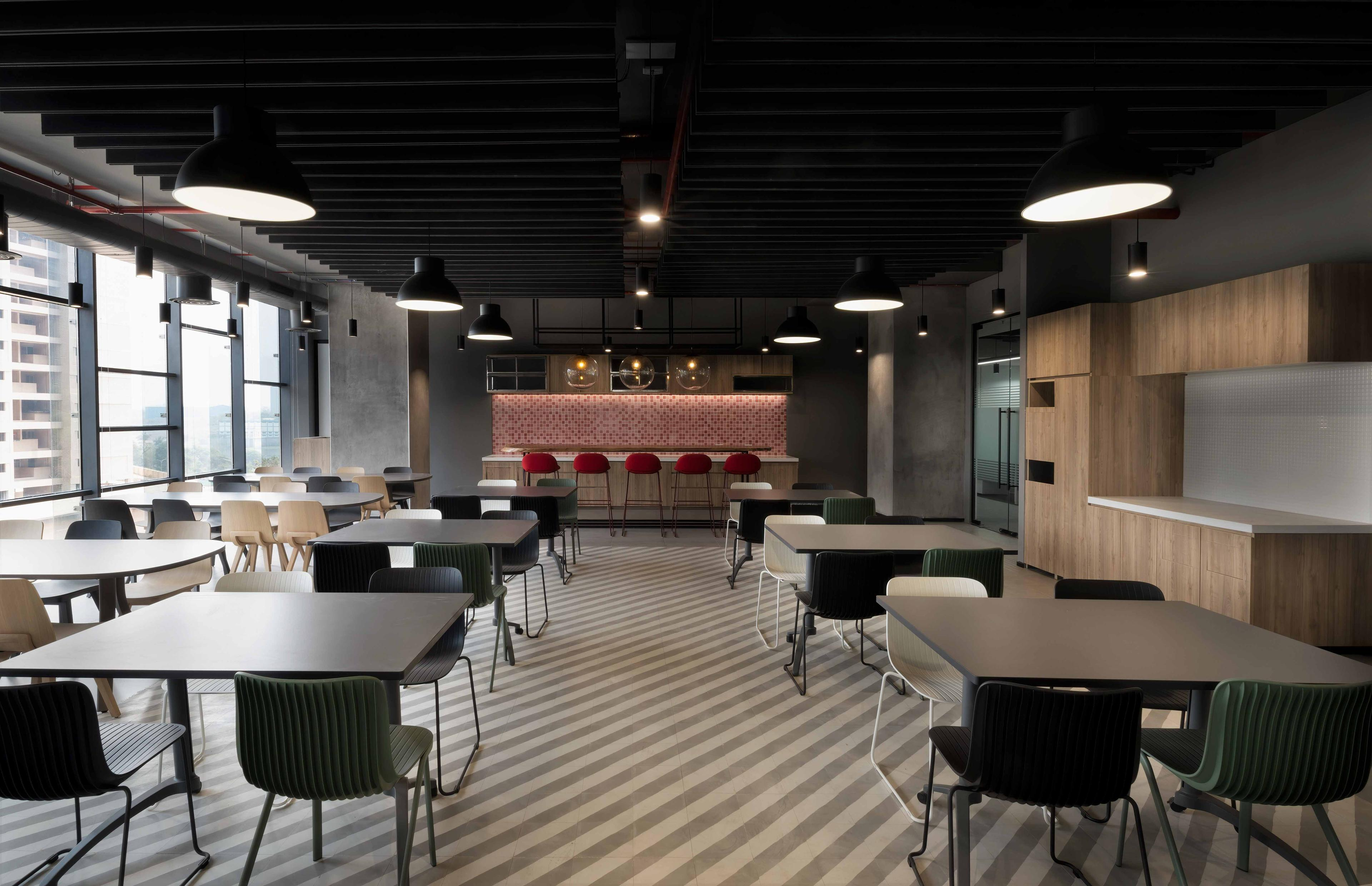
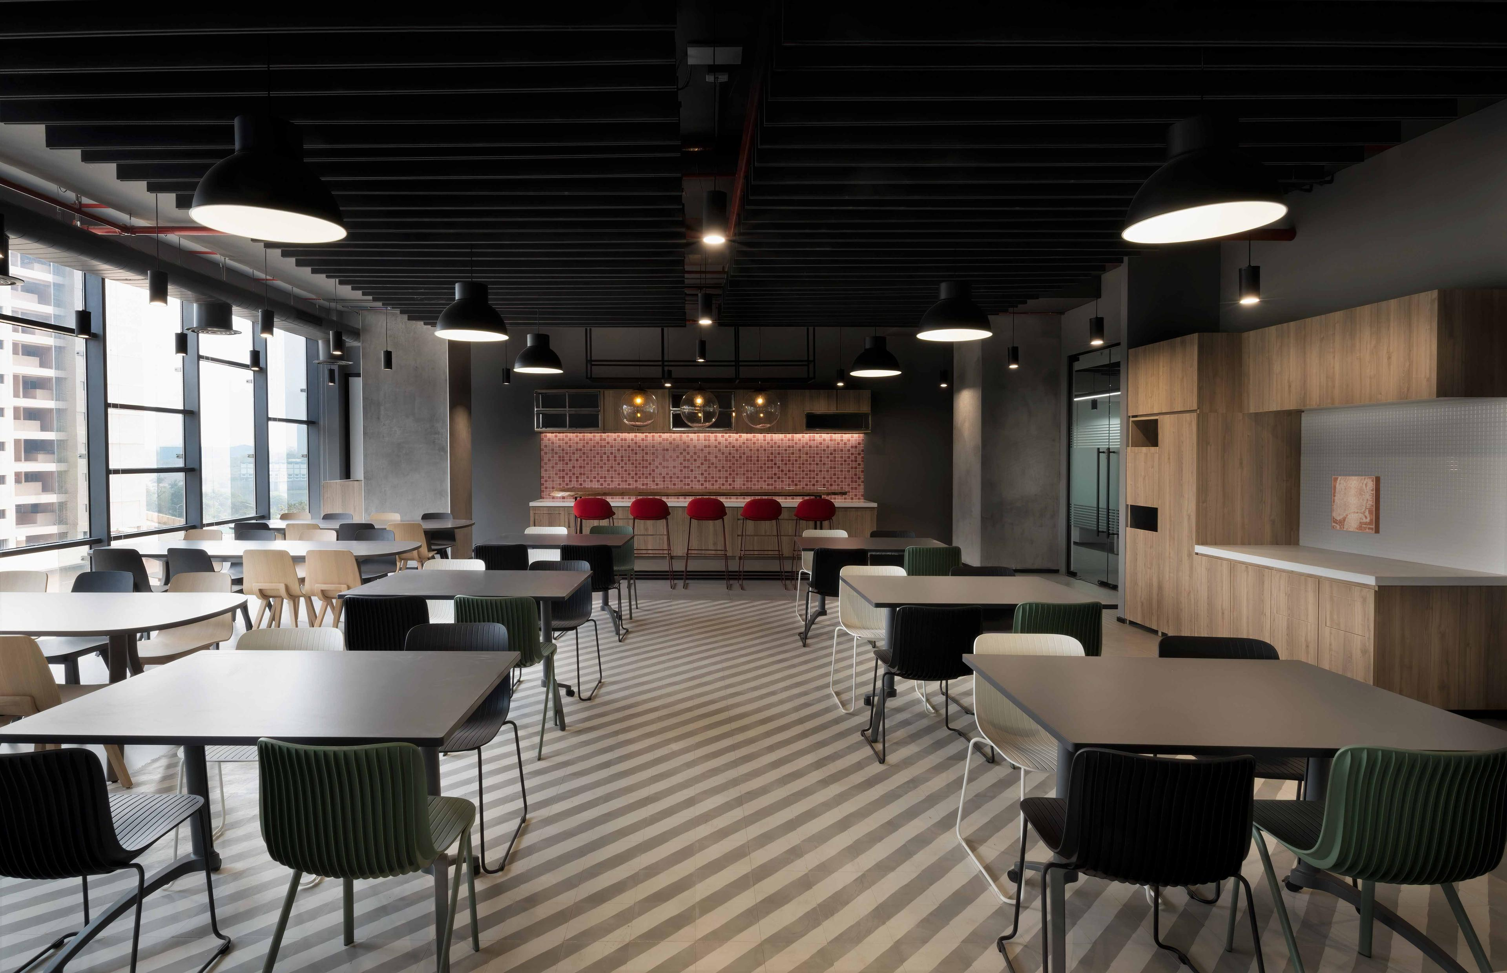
+ wall art (1354, 504)
